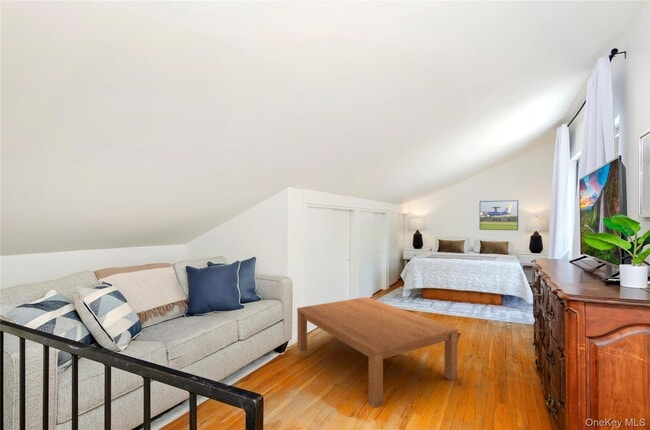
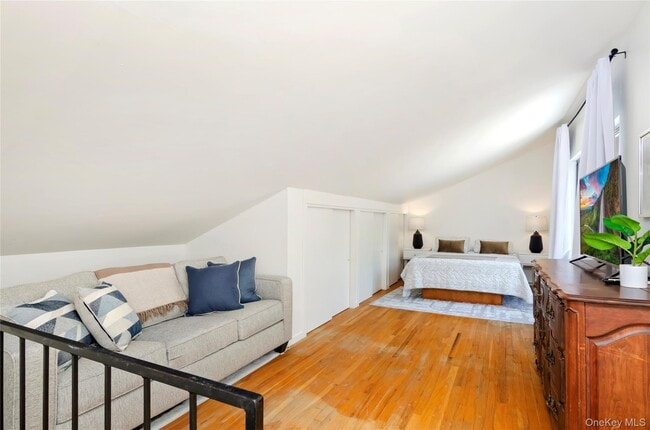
- coffee table (369, 339)
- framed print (498, 215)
